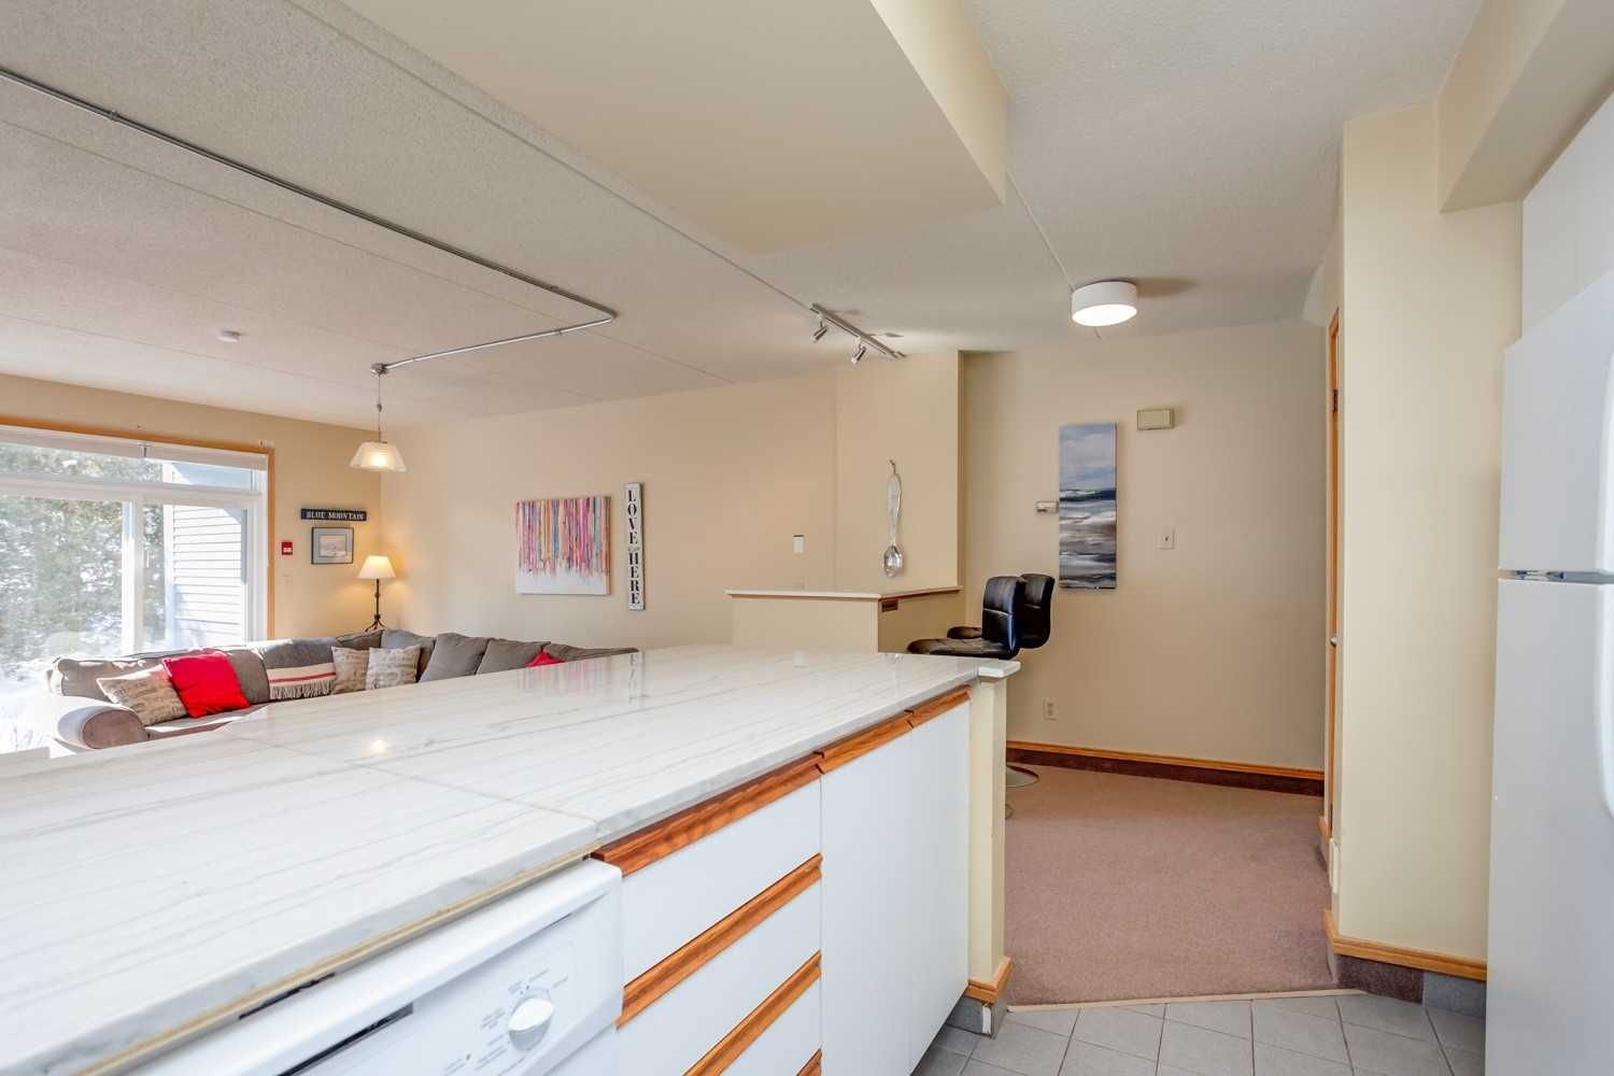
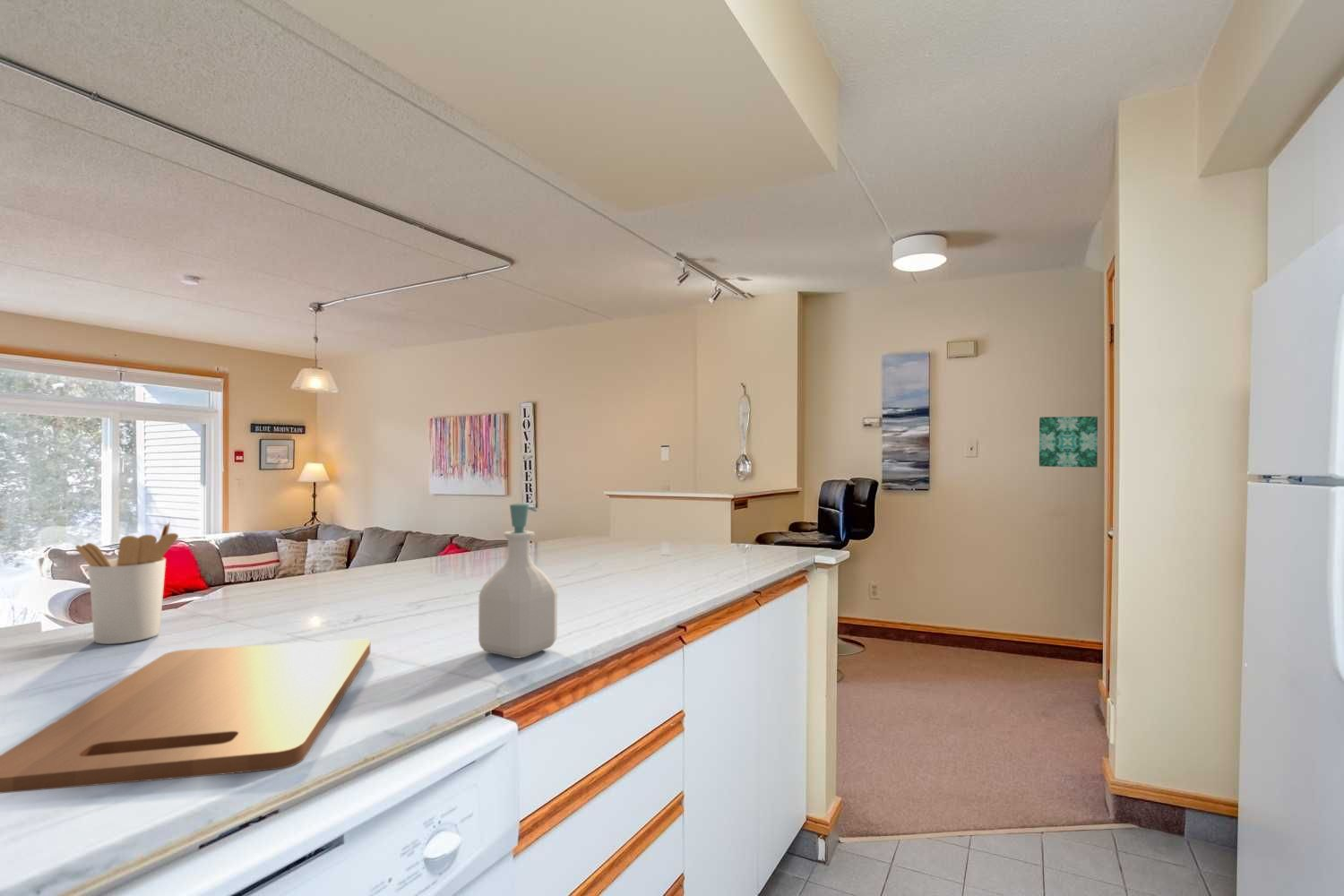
+ utensil holder (134, 582)
+ cutting board (221, 697)
+ wall art (1067, 442)
+ soap bottle (519, 576)
